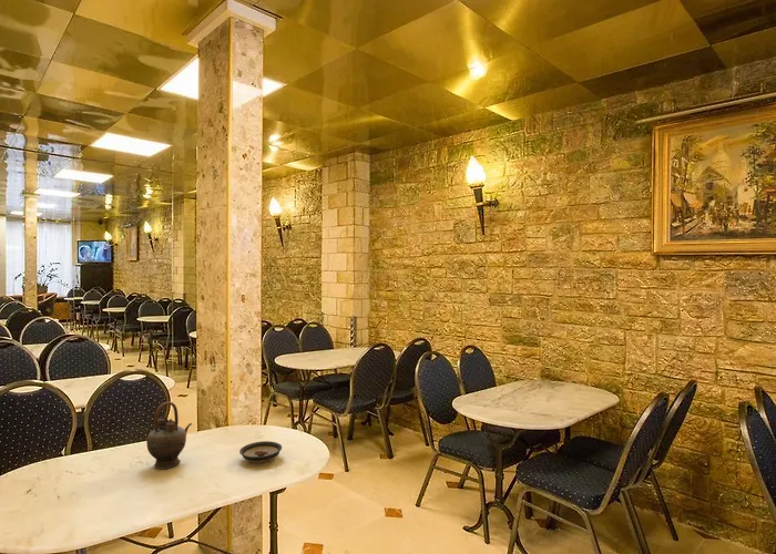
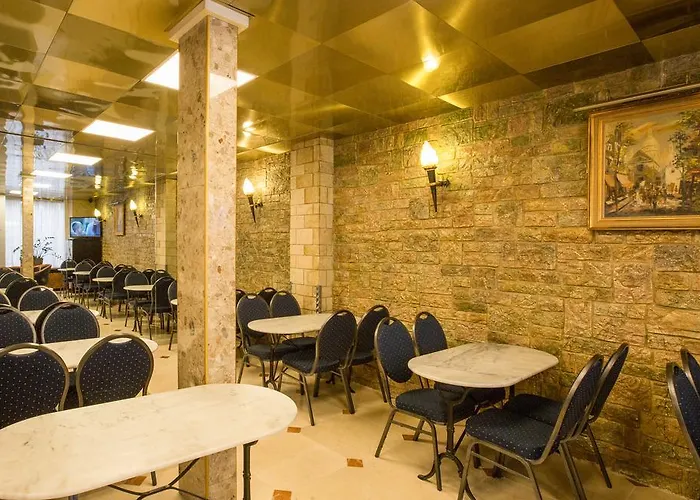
- teapot (171, 432)
- saucer (261, 453)
